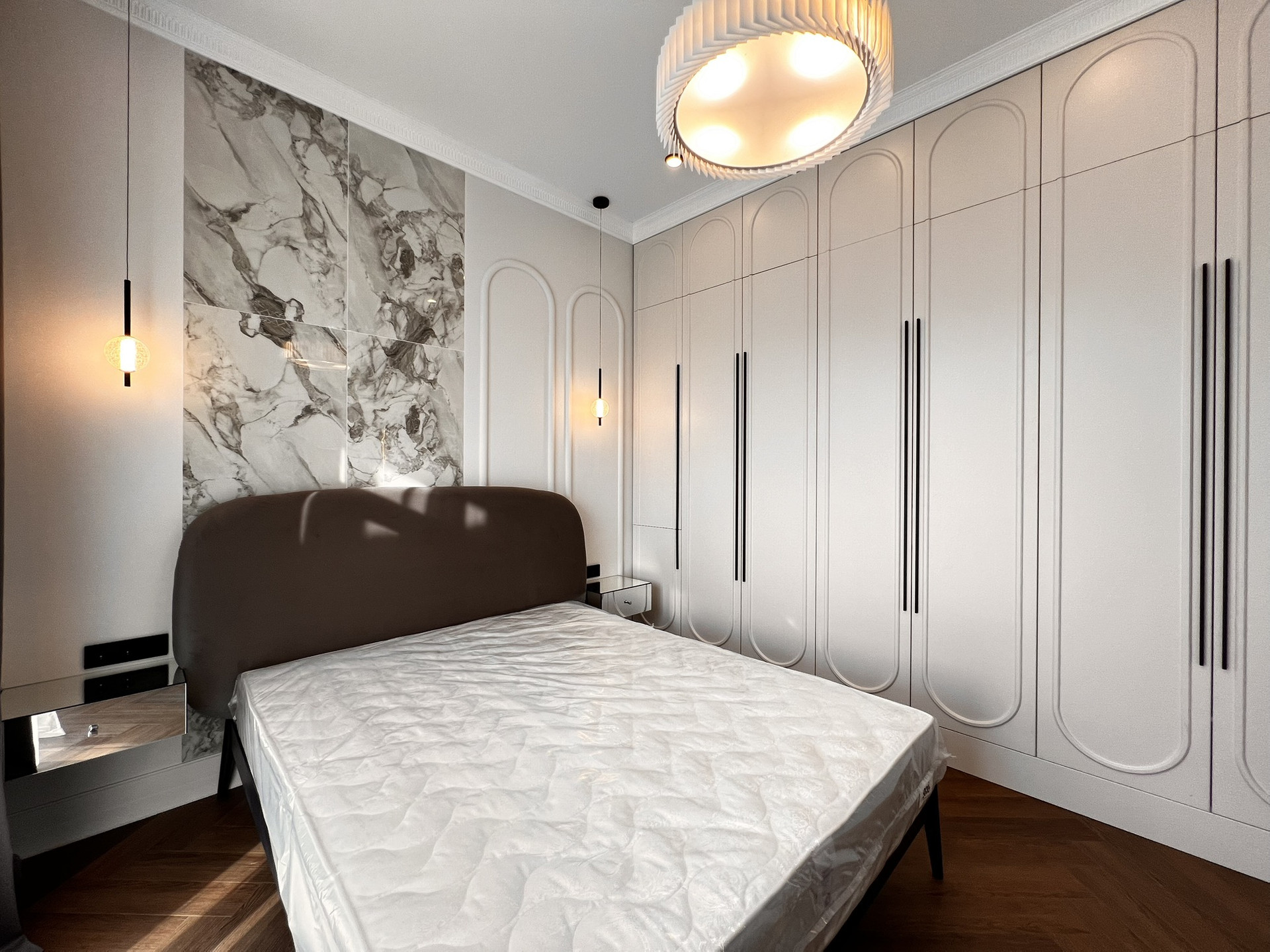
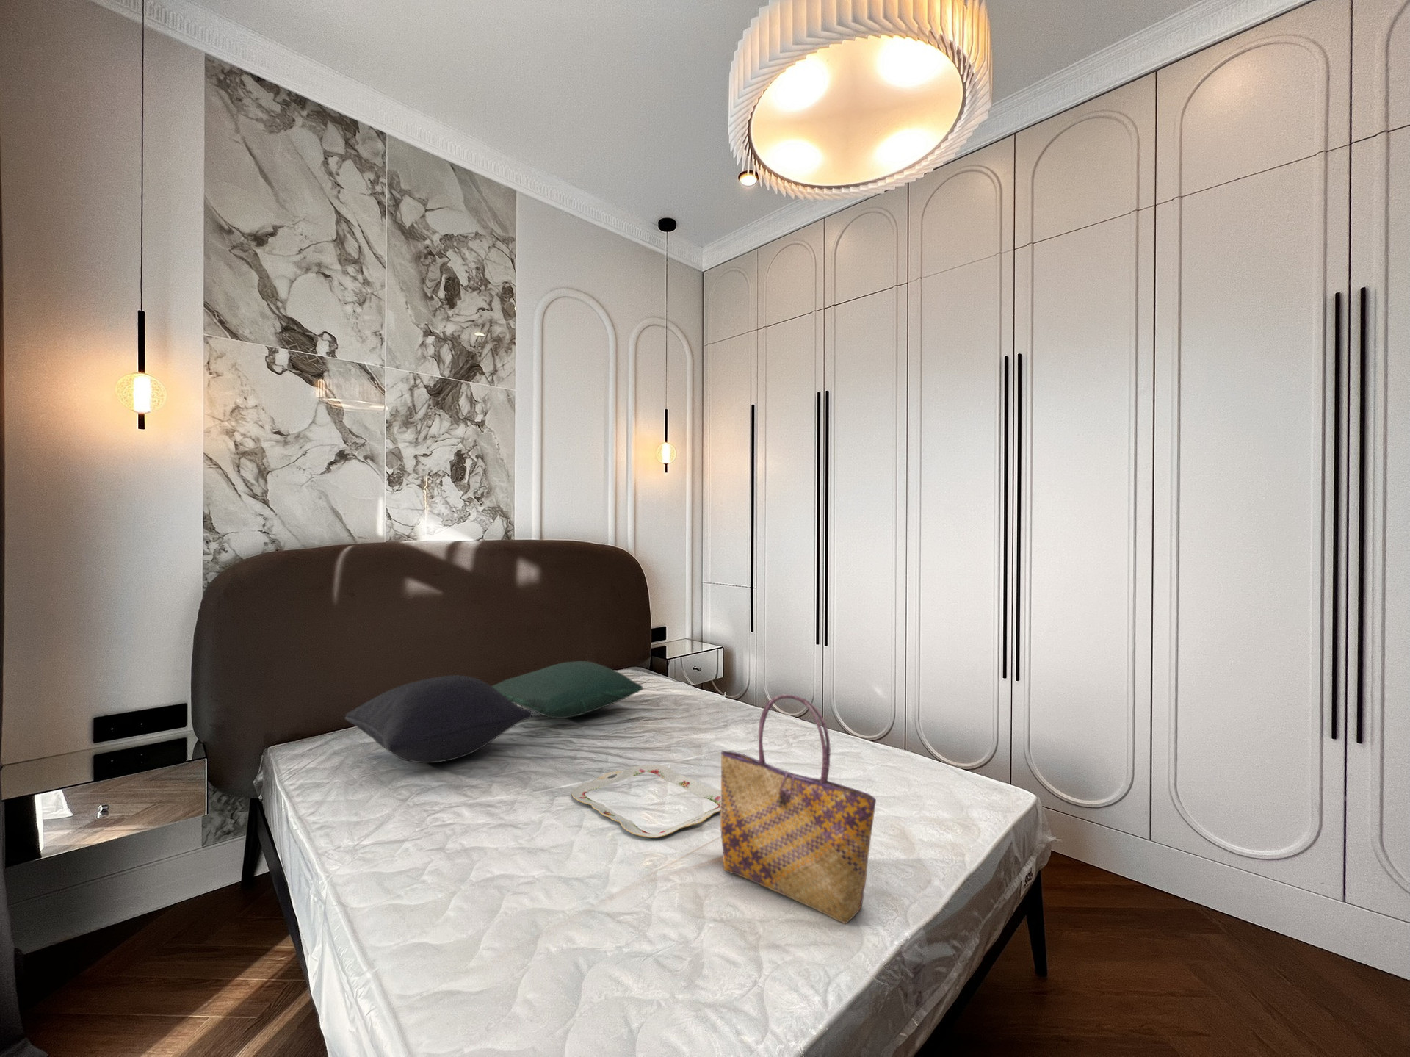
+ pillow (439, 715)
+ tote bag (792, 791)
+ pillow (565, 689)
+ serving tray (664, 779)
